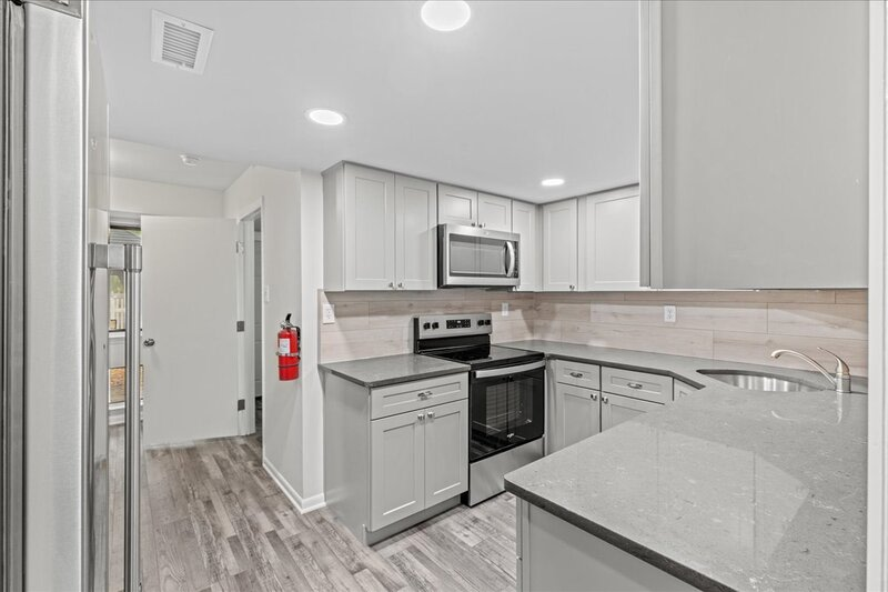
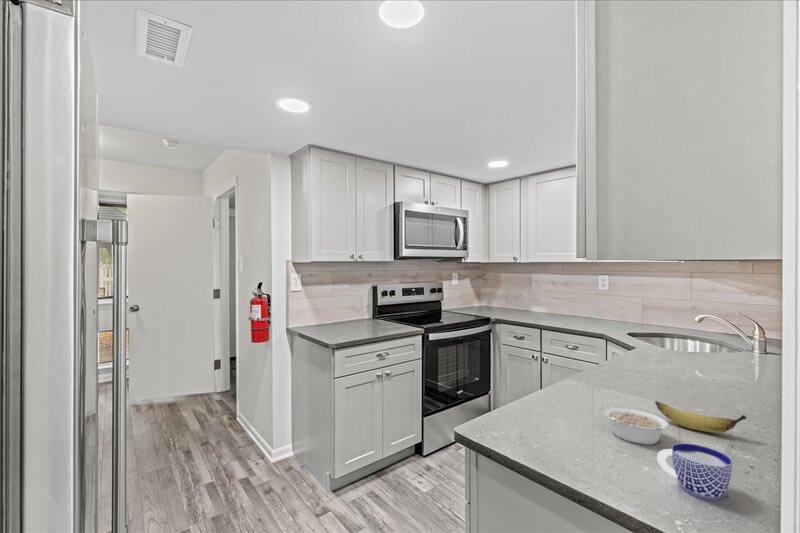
+ cup (691, 470)
+ legume (637, 425)
+ banana (697, 417)
